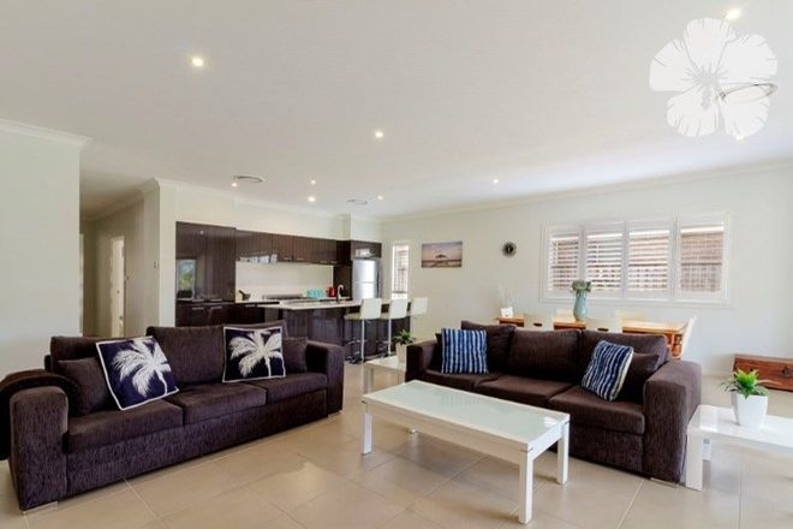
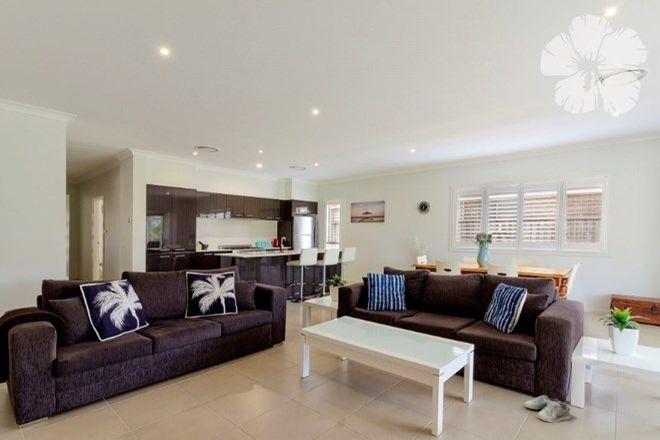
+ shoe (546, 406)
